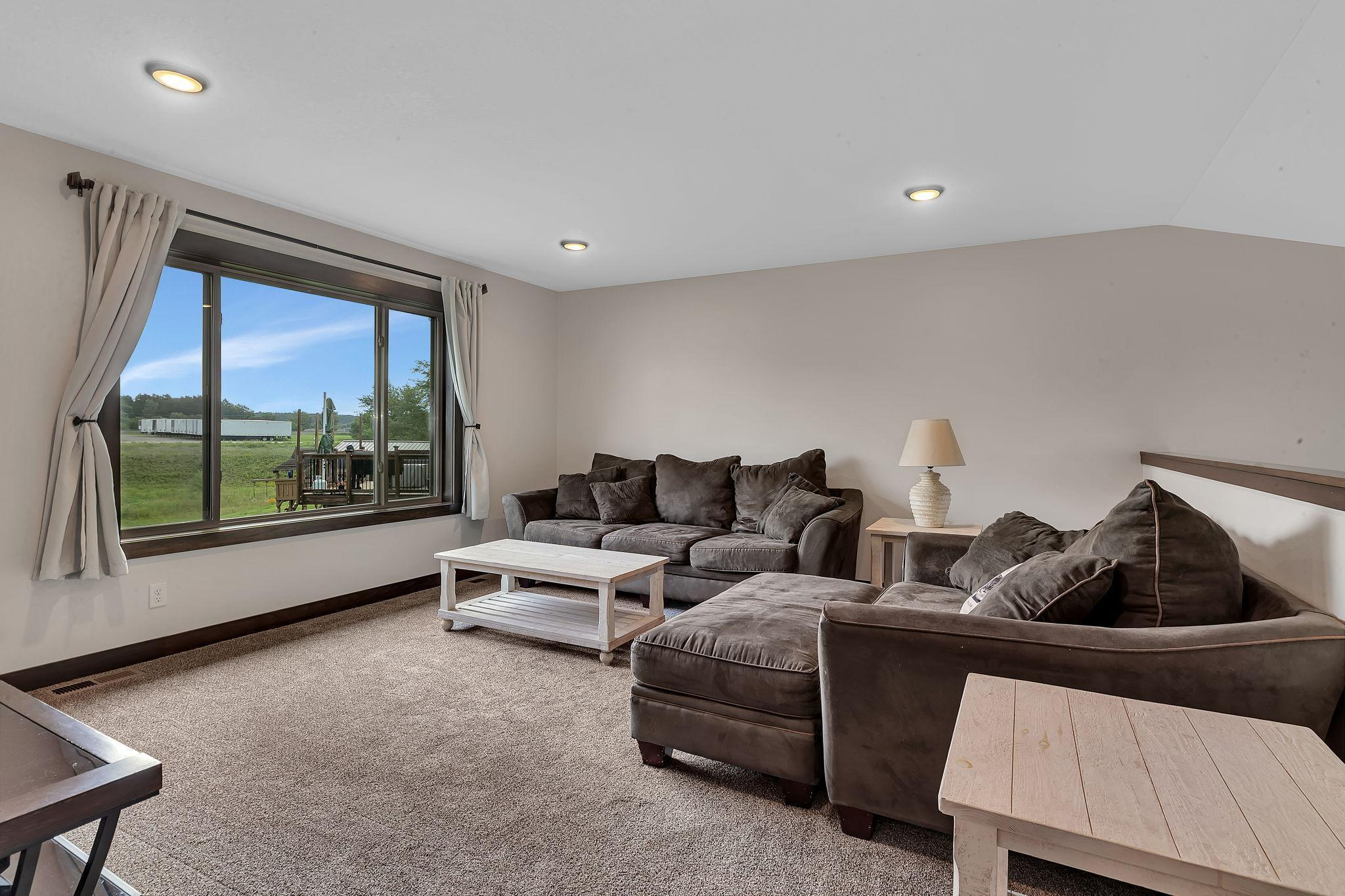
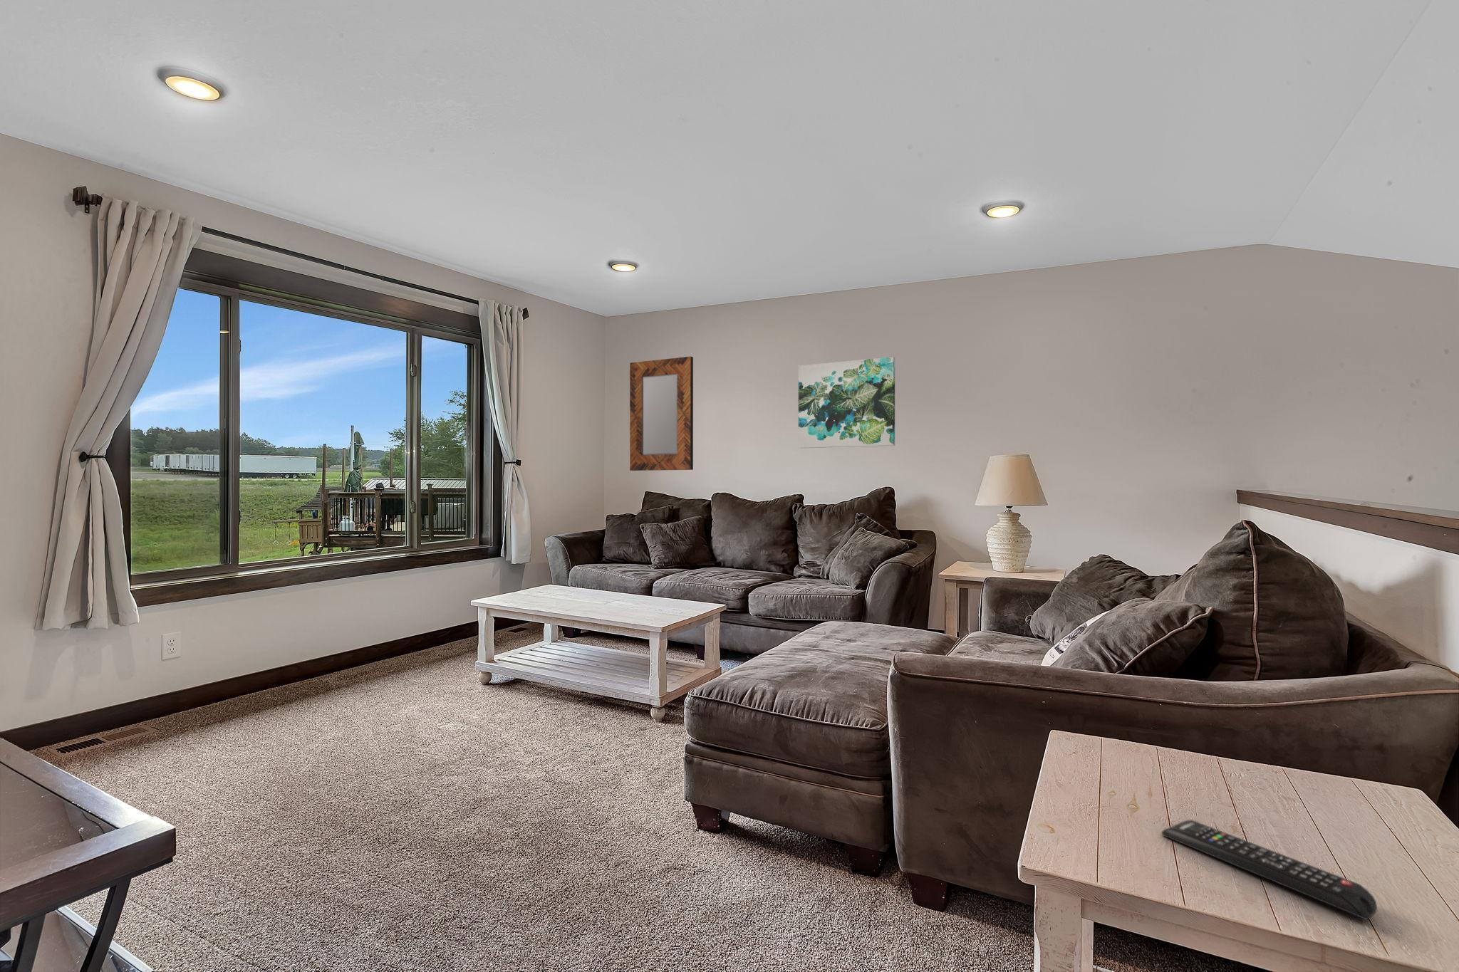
+ home mirror (661, 414)
+ wall art (845, 404)
+ remote control (1258, 862)
